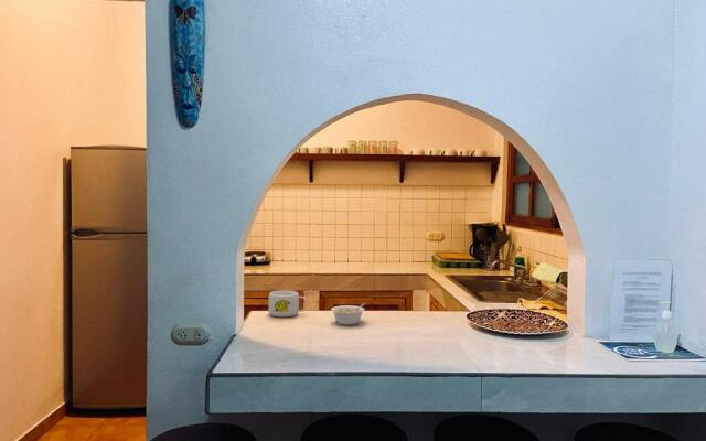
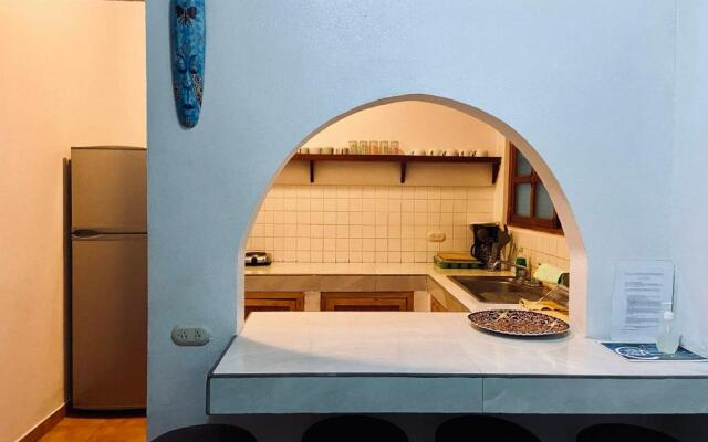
- mug (284, 303)
- legume (347, 313)
